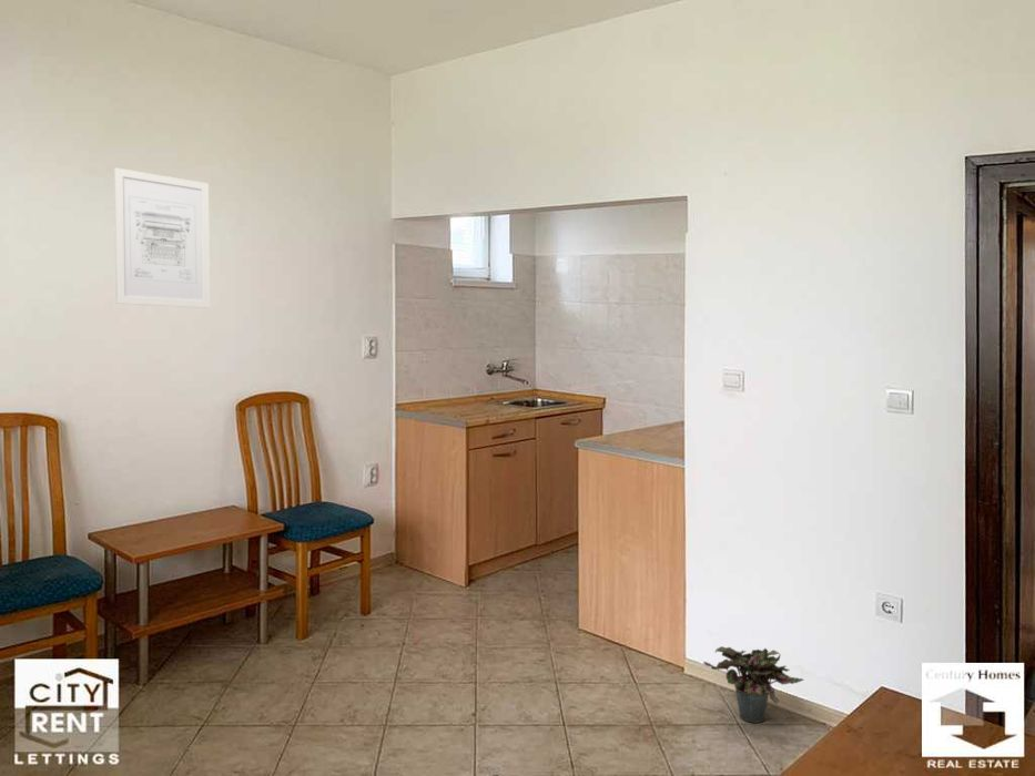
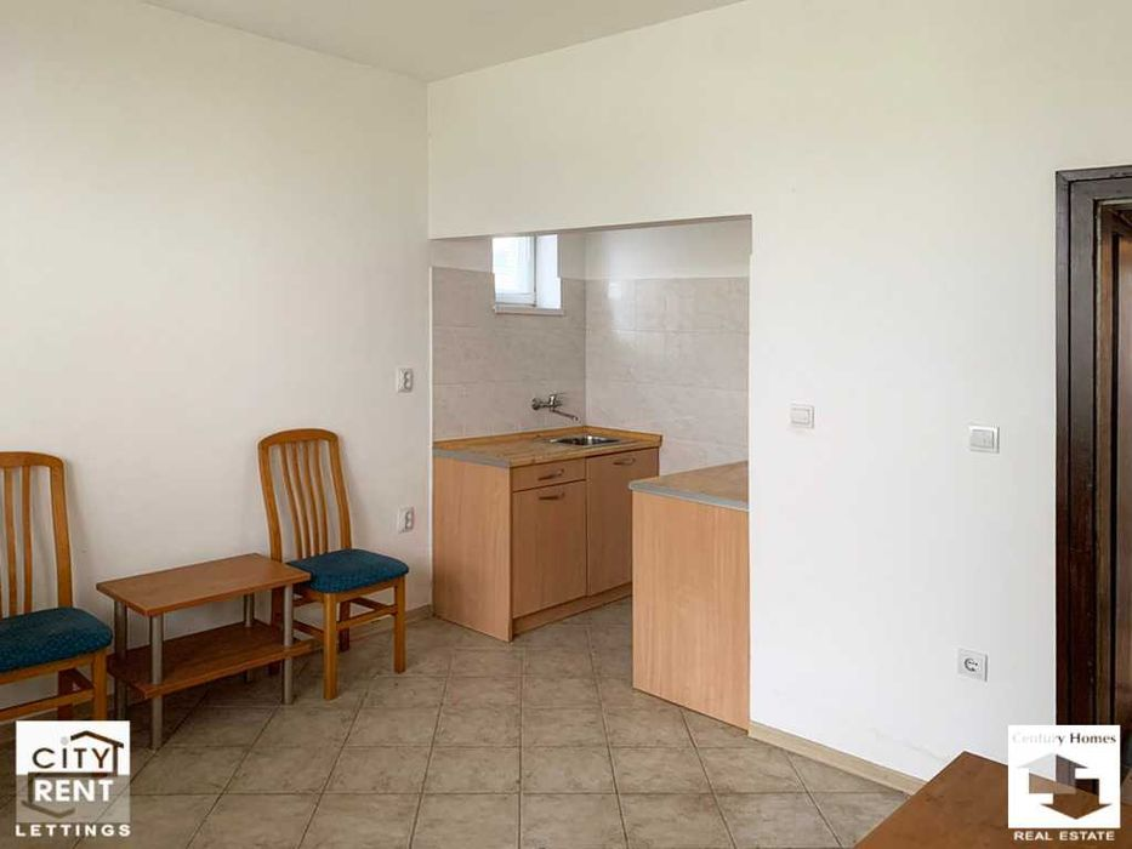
- potted plant (752, 683)
- wall art (163, 241)
